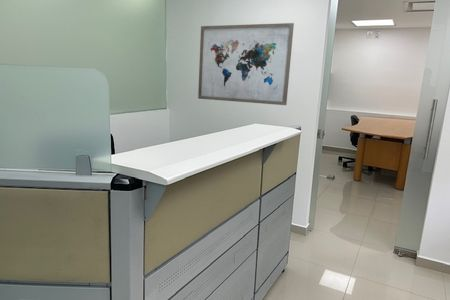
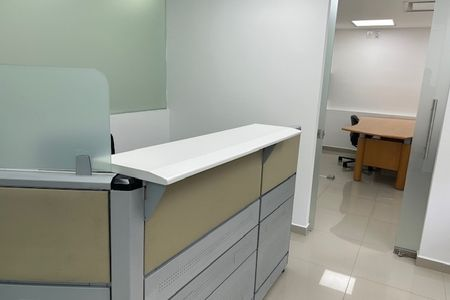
- wall art (242, 64)
